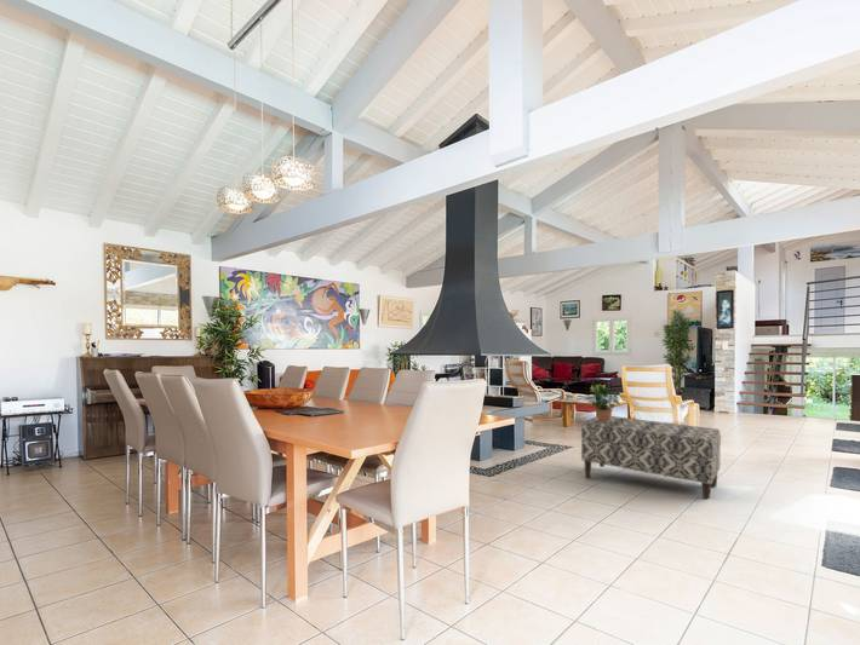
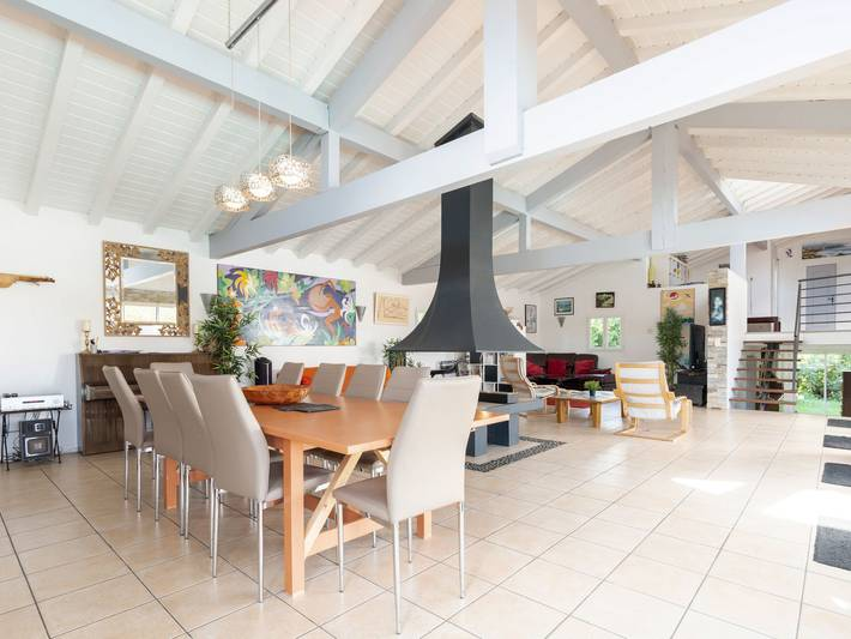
- potted plant (608, 402)
- bench (648, 454)
